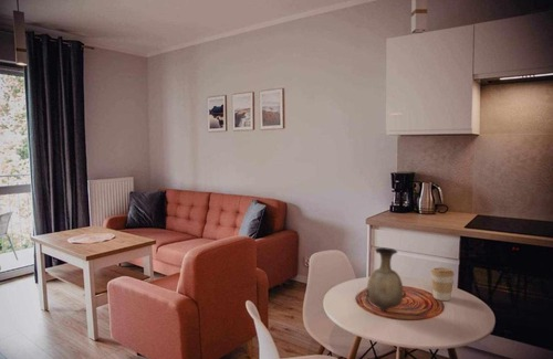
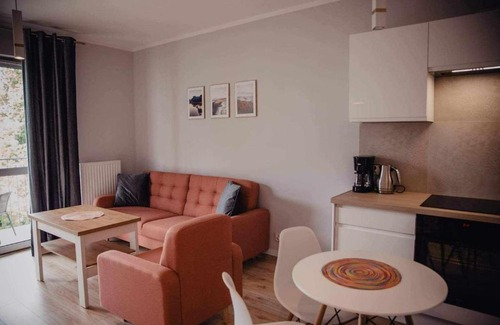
- coffee cup (441, 283)
- vase (384, 281)
